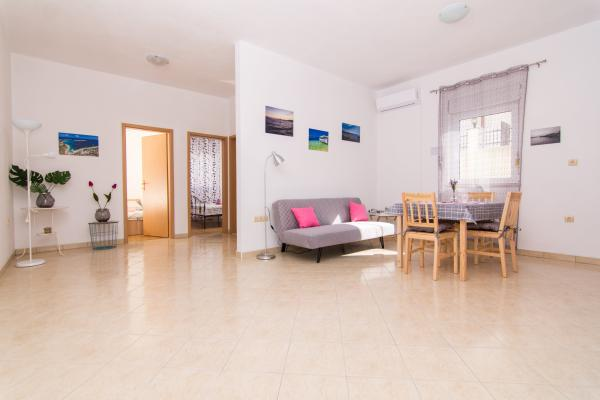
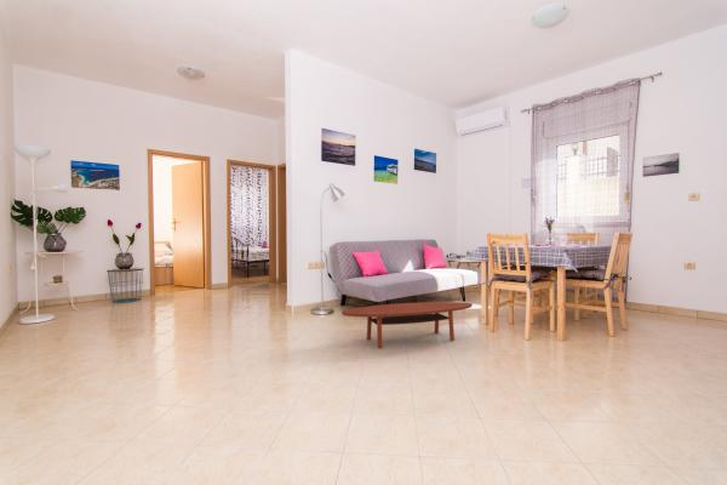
+ coffee table (410, 323)
